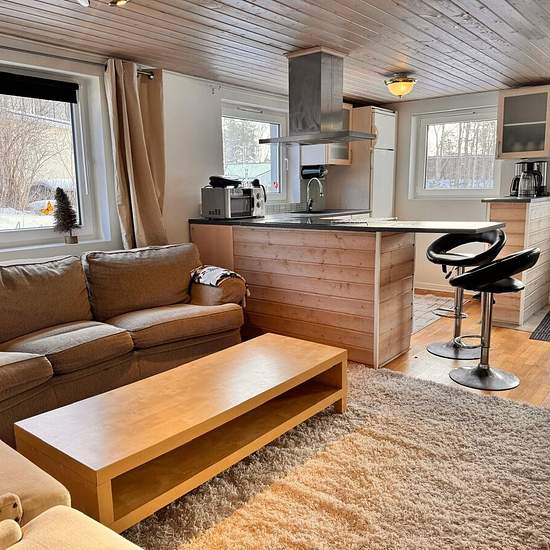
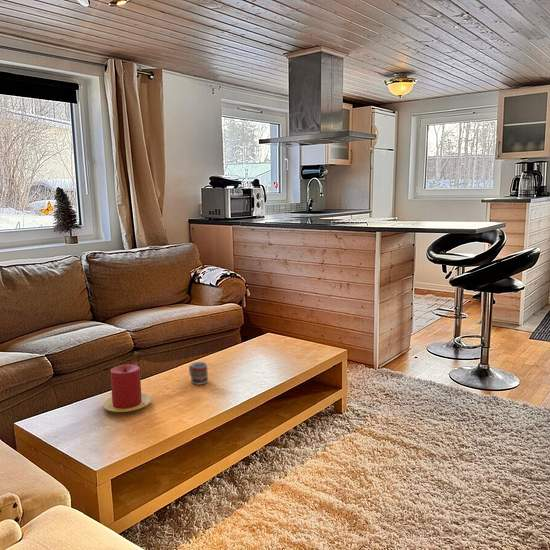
+ candle (126, 387)
+ cup (197, 372)
